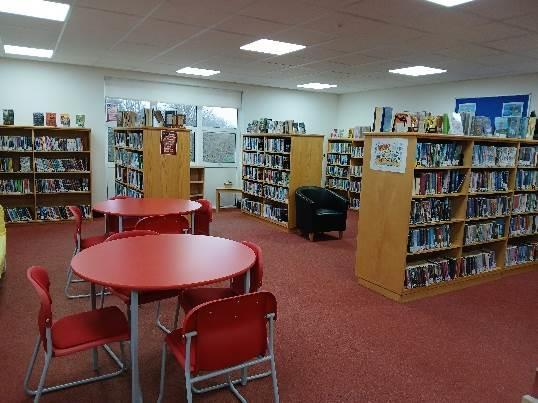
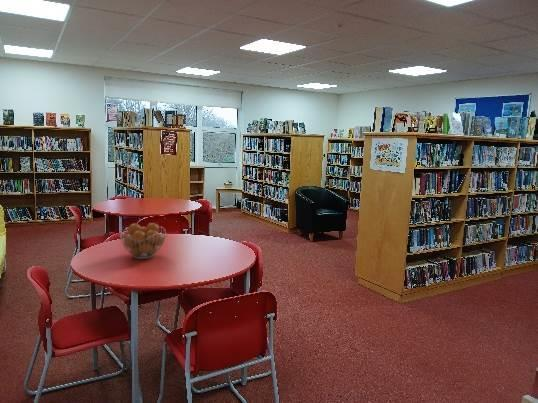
+ fruit basket (143, 240)
